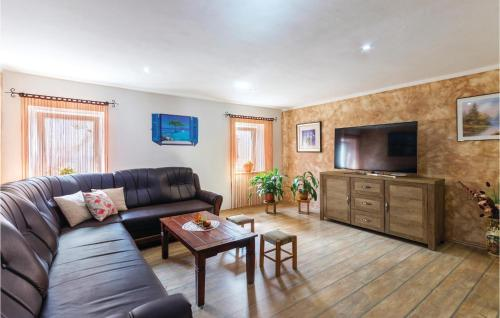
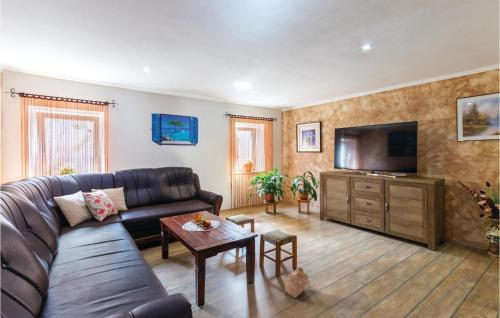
+ basket (296, 279)
